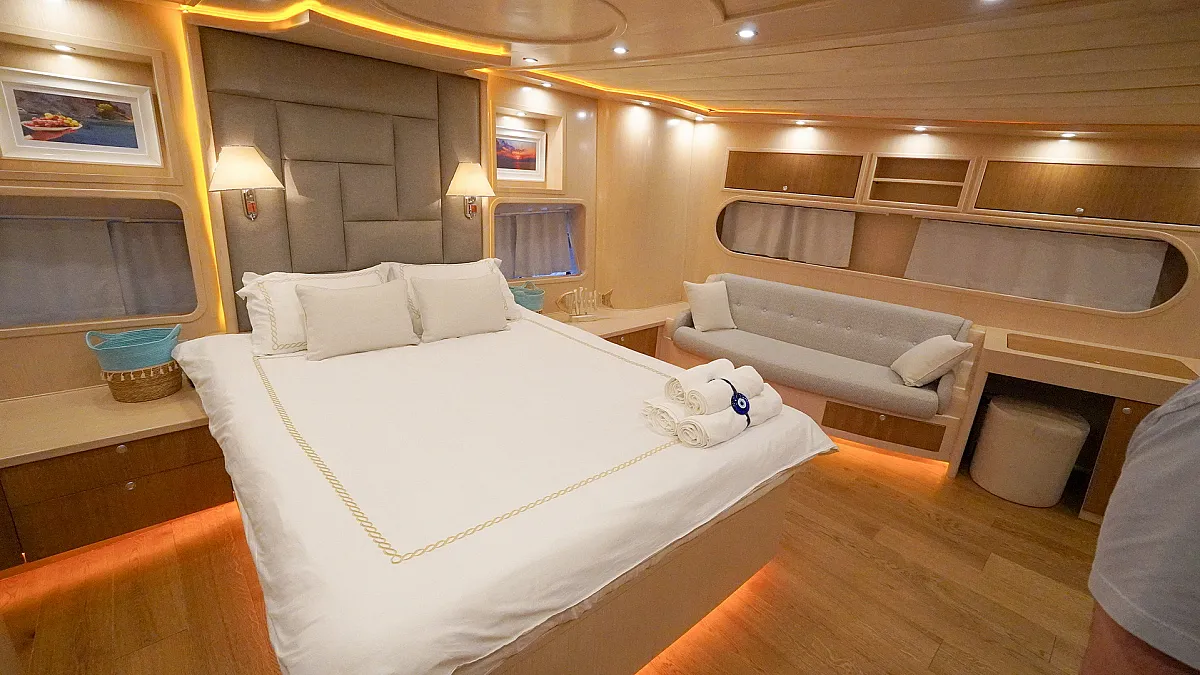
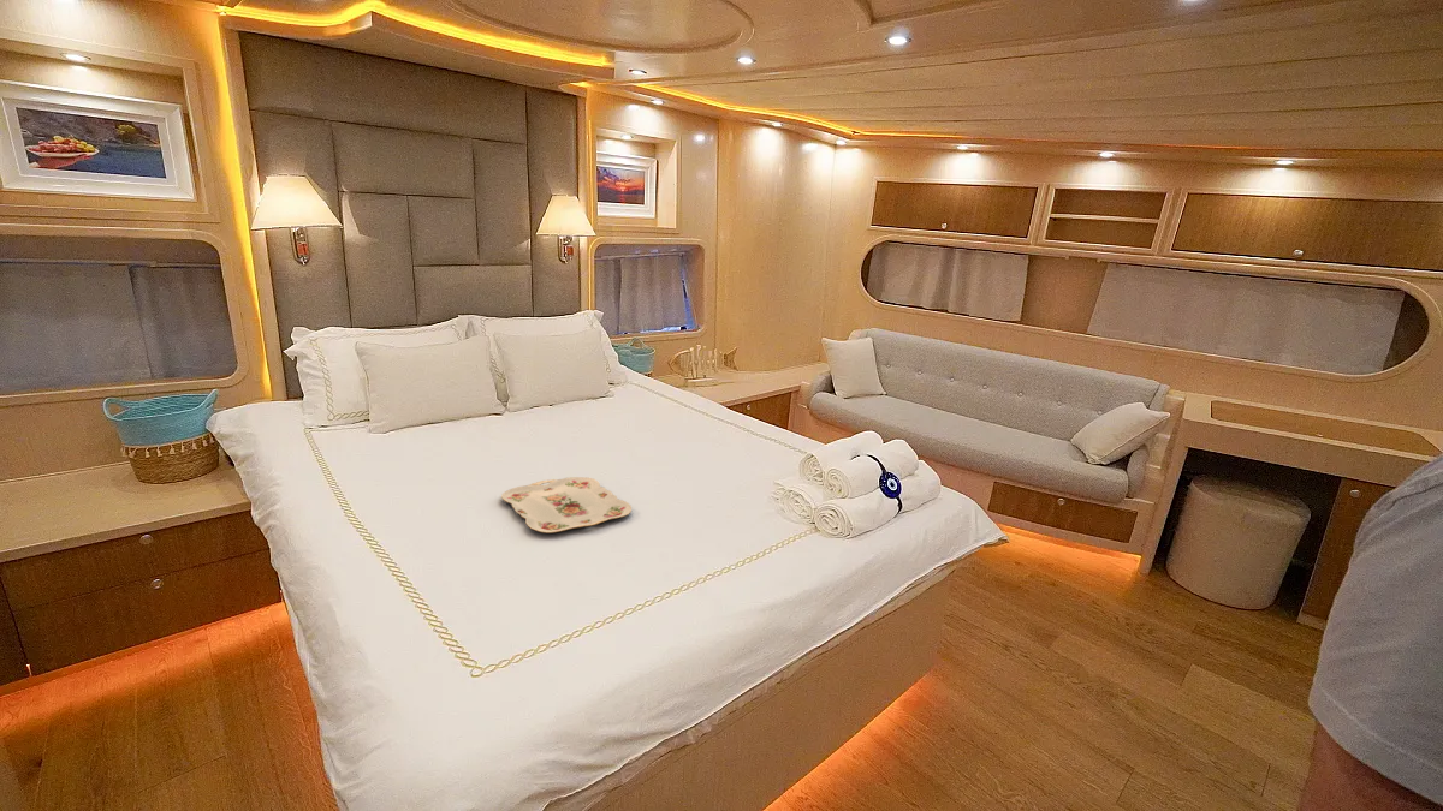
+ serving tray (565, 502)
